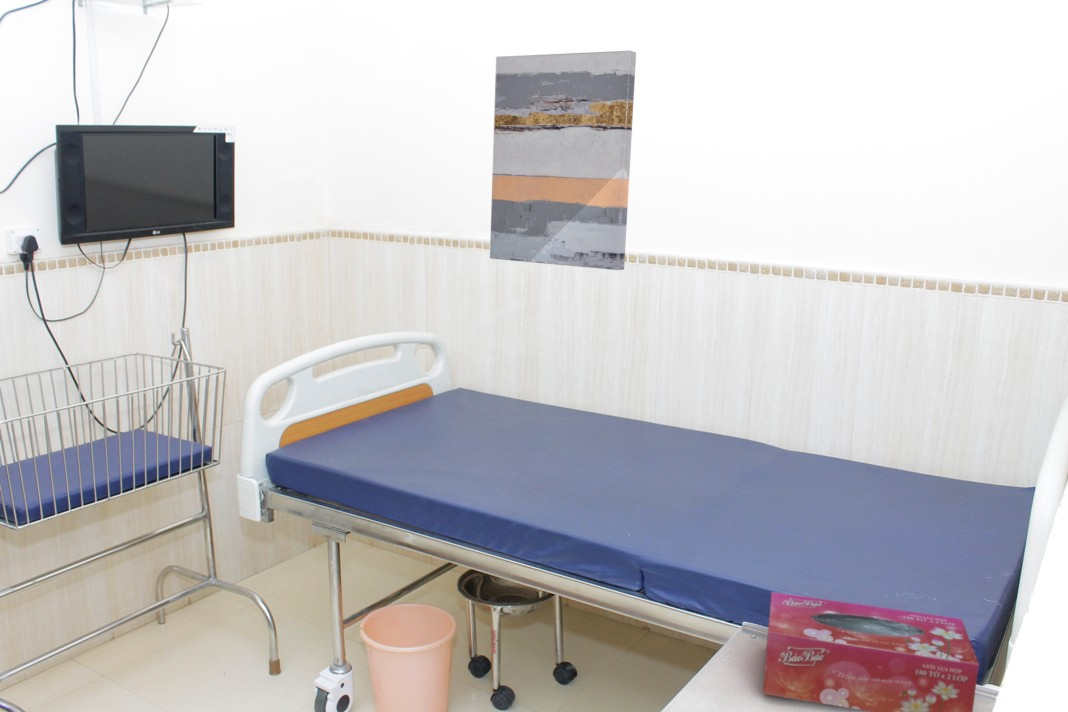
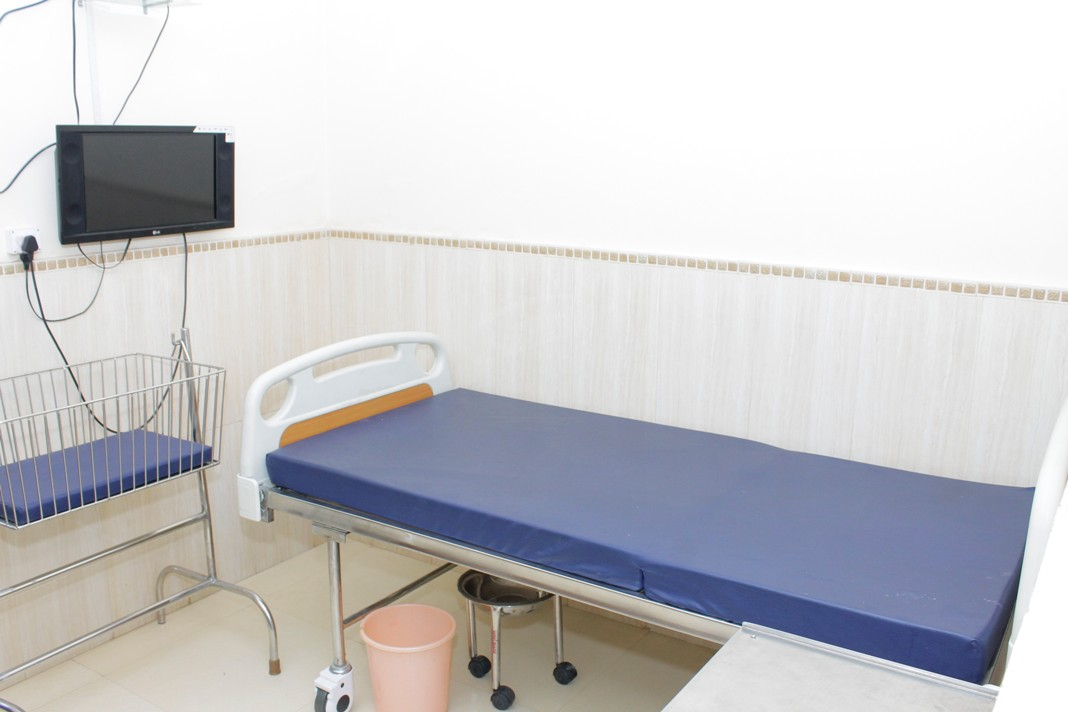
- wall art (558, 161)
- tissue box (864, 655)
